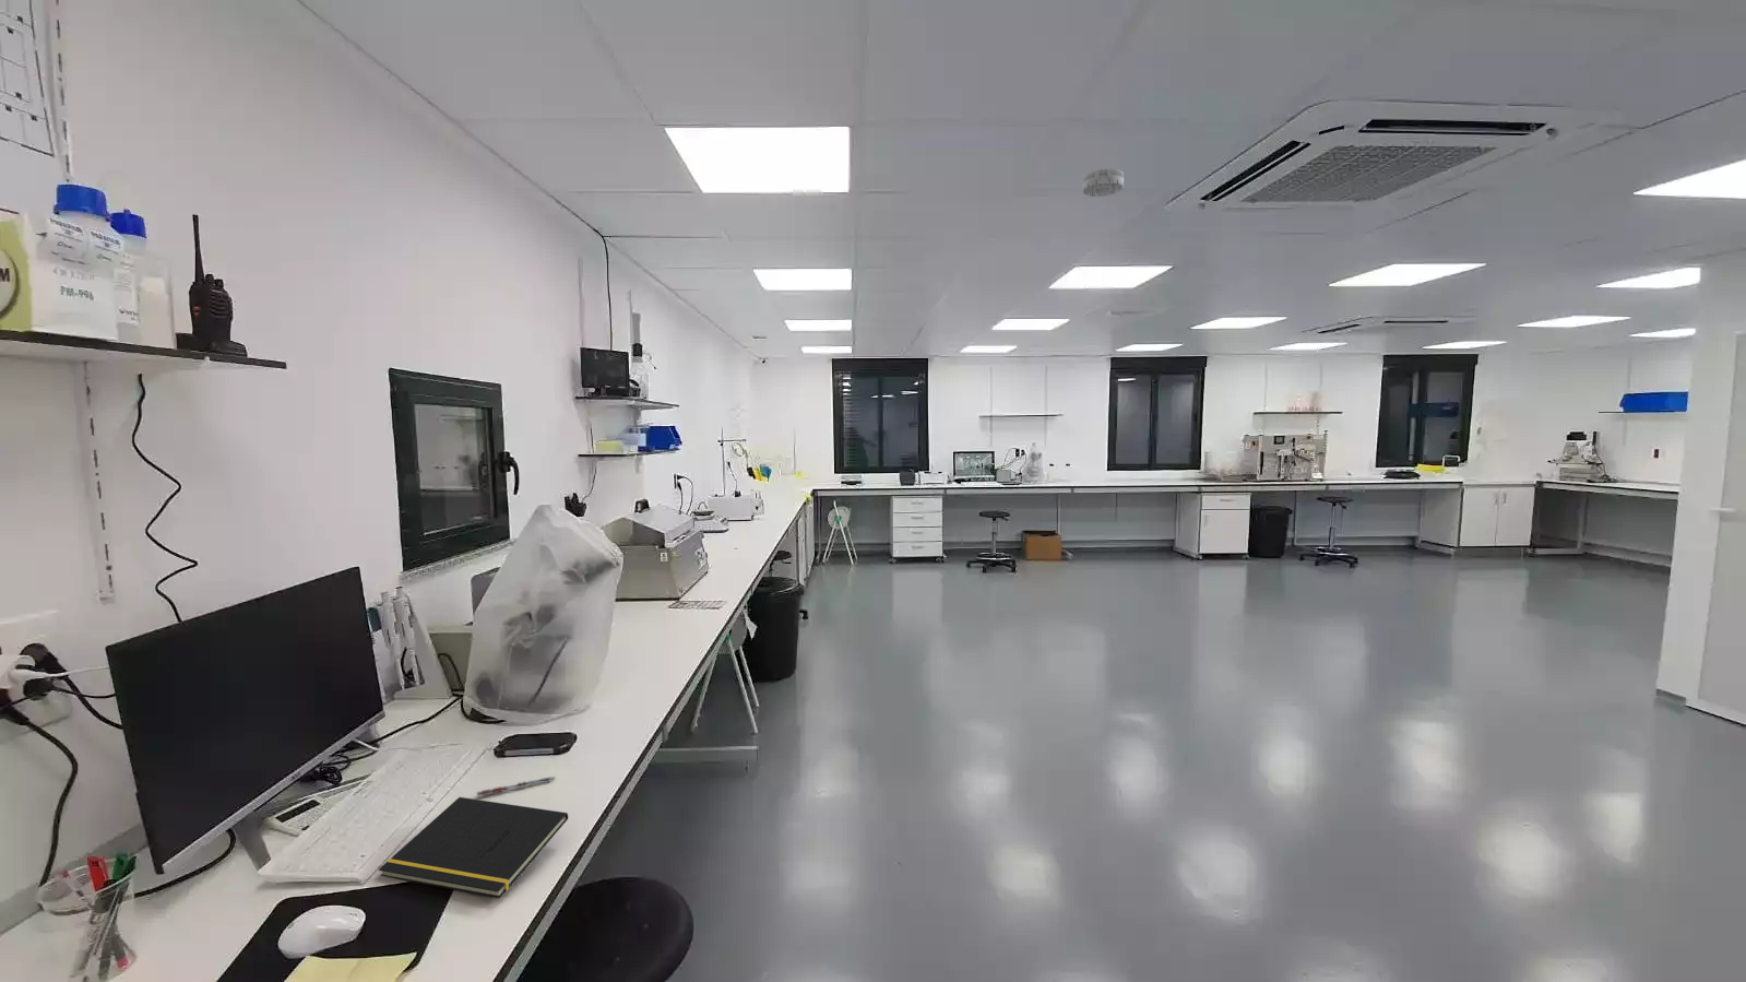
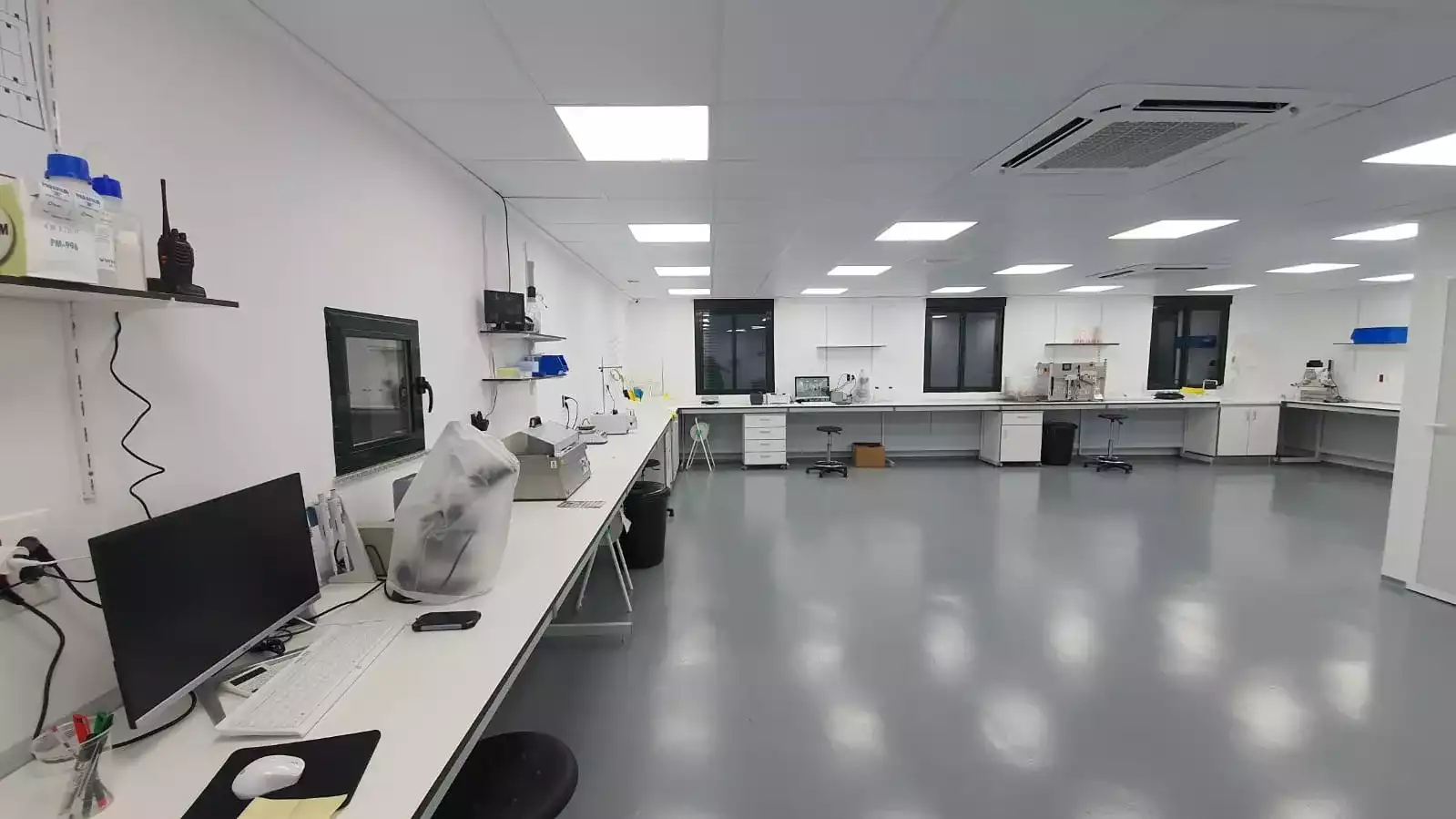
- pen (517, 784)
- notepad (477, 842)
- smoke detector (1103, 181)
